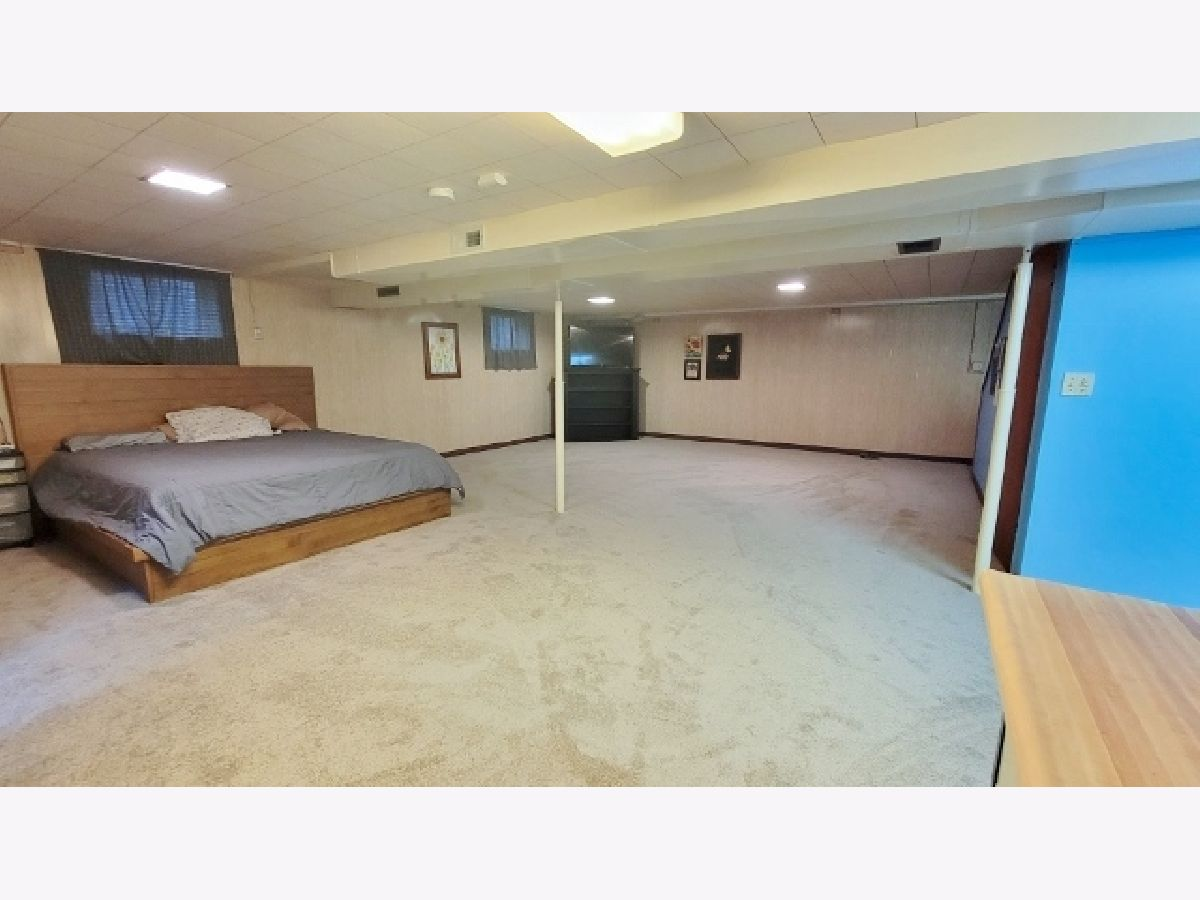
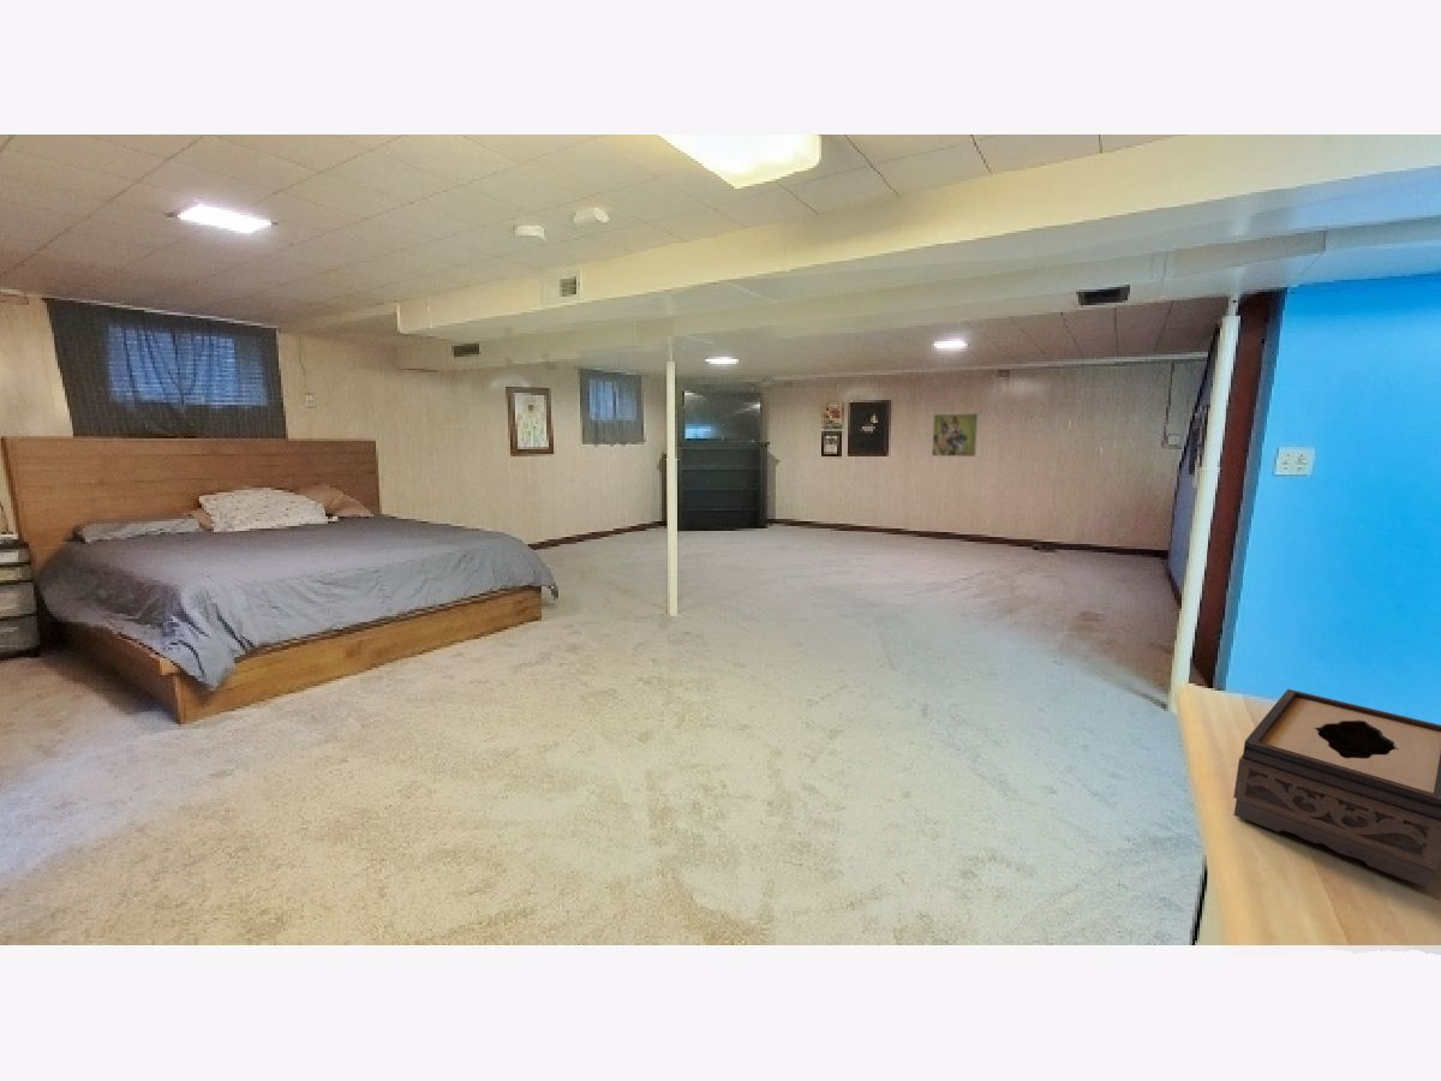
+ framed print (953, 435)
+ tissue box (1346, 771)
